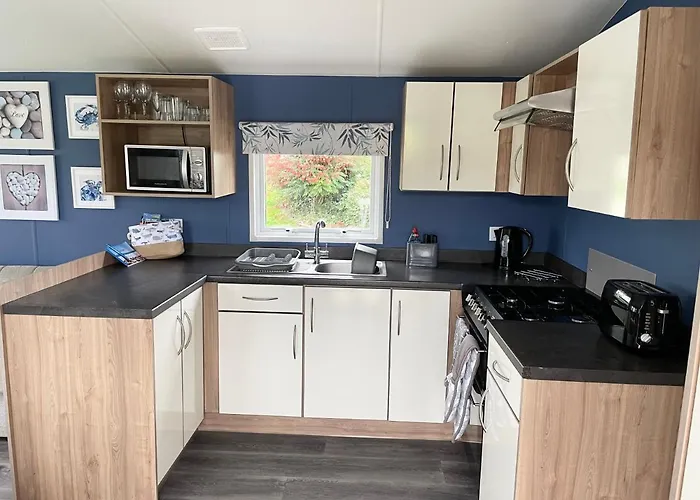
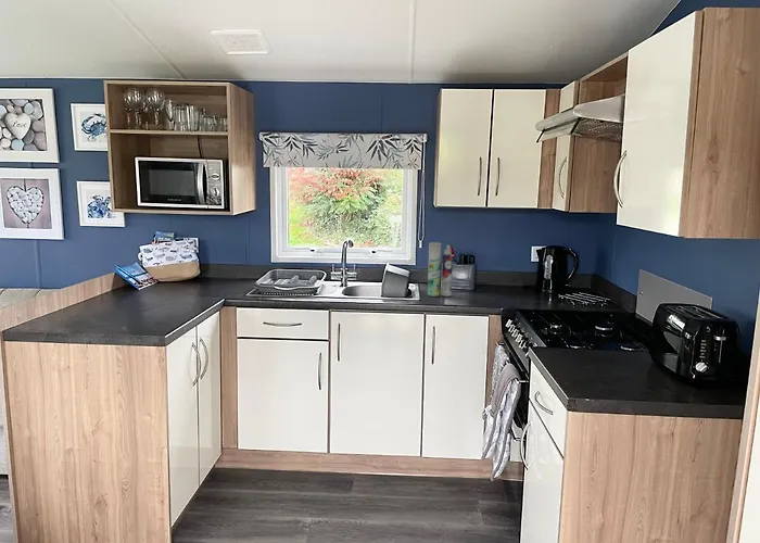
+ aerosol can (439, 269)
